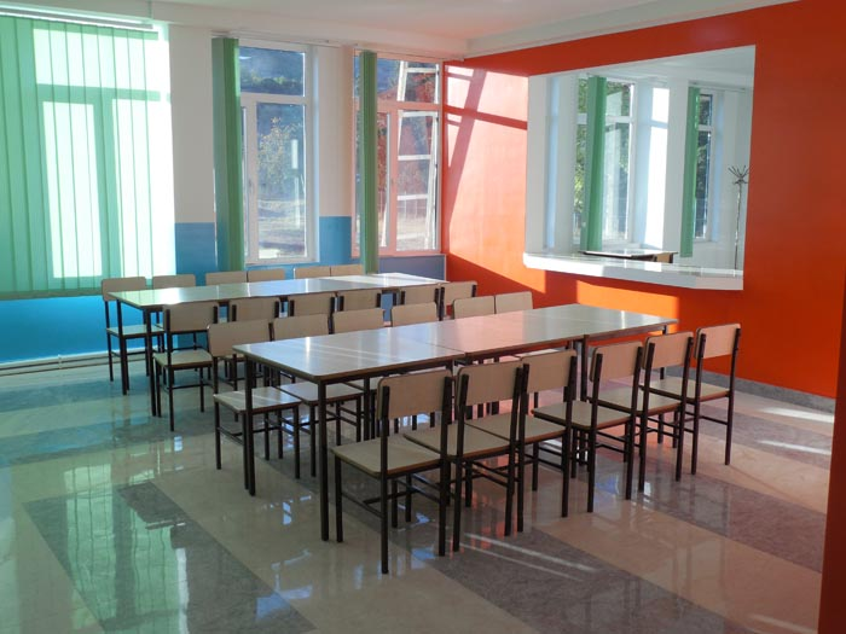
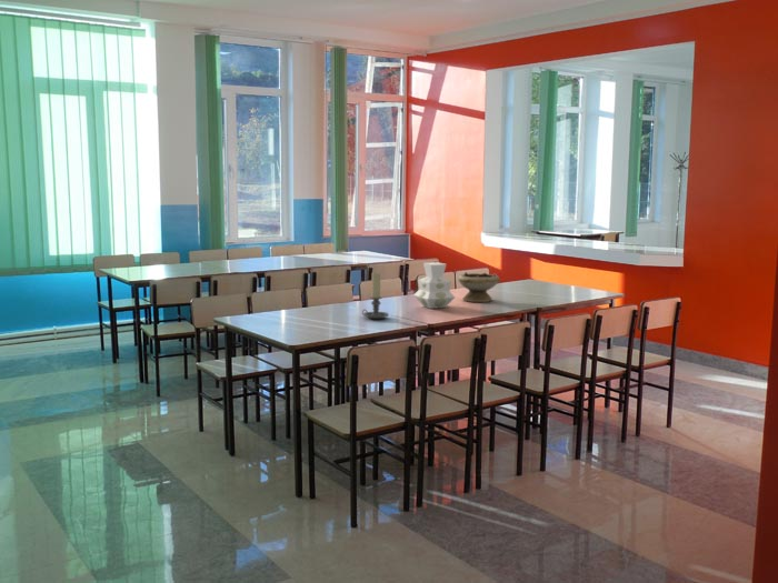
+ candle holder (373, 294)
+ bowl (478, 287)
+ vase (433, 284)
